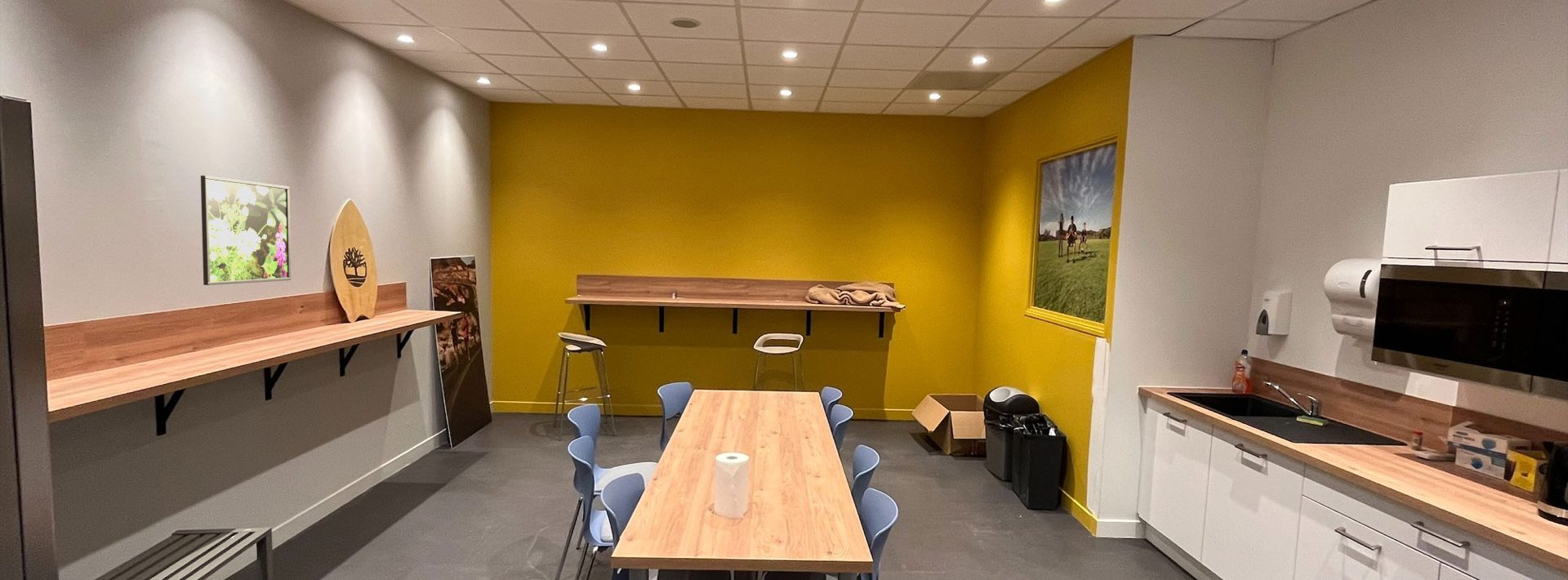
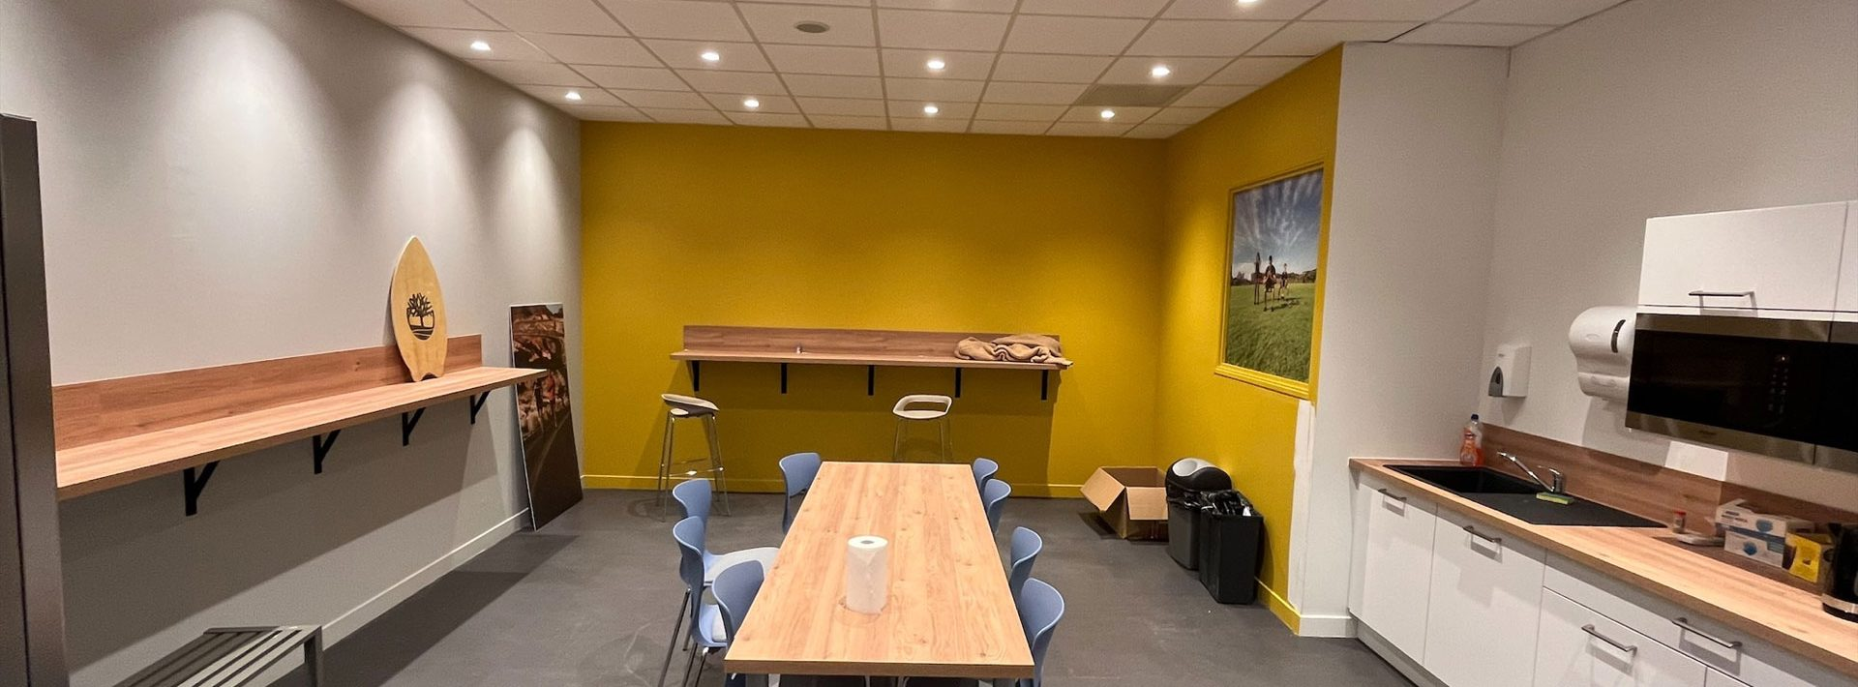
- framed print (249, 232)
